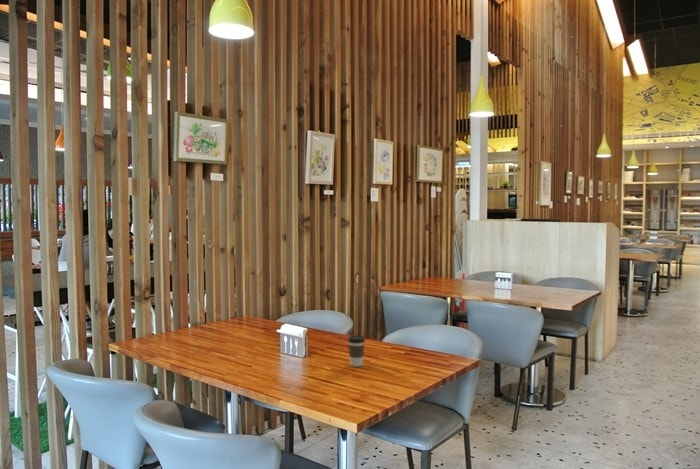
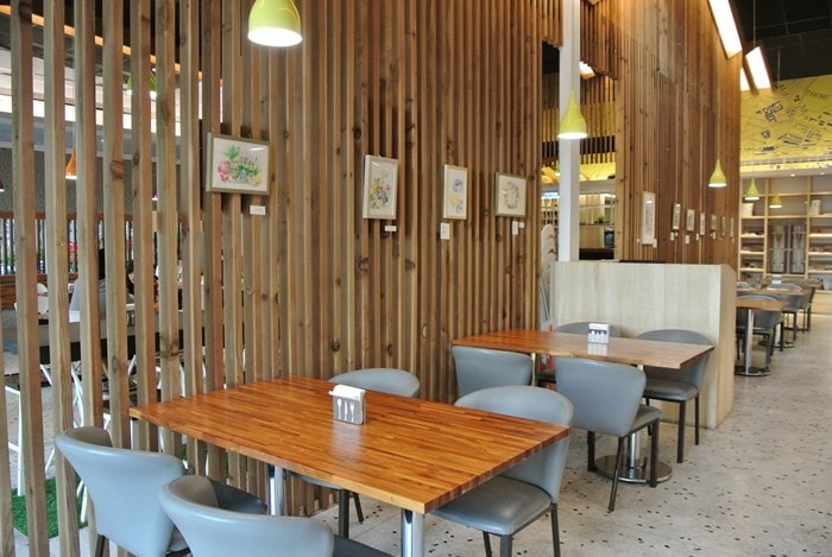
- coffee cup (356, 351)
